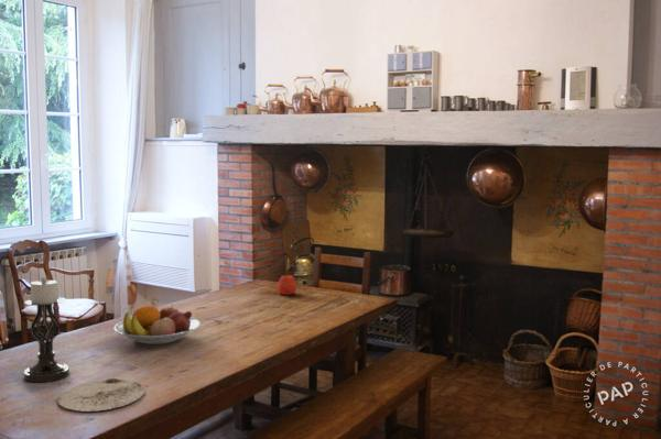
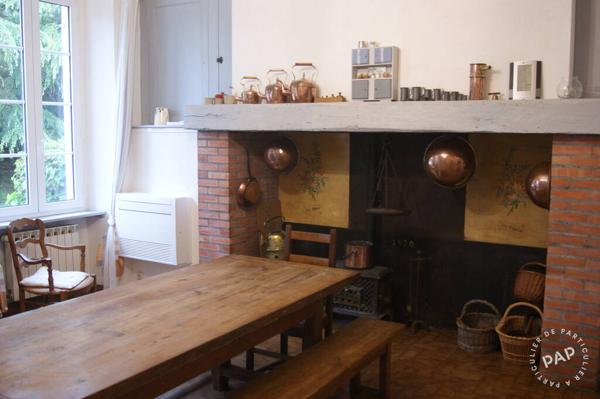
- candle holder (46, 327)
- apple (286, 284)
- plate (101, 393)
- fruit bowl (158, 321)
